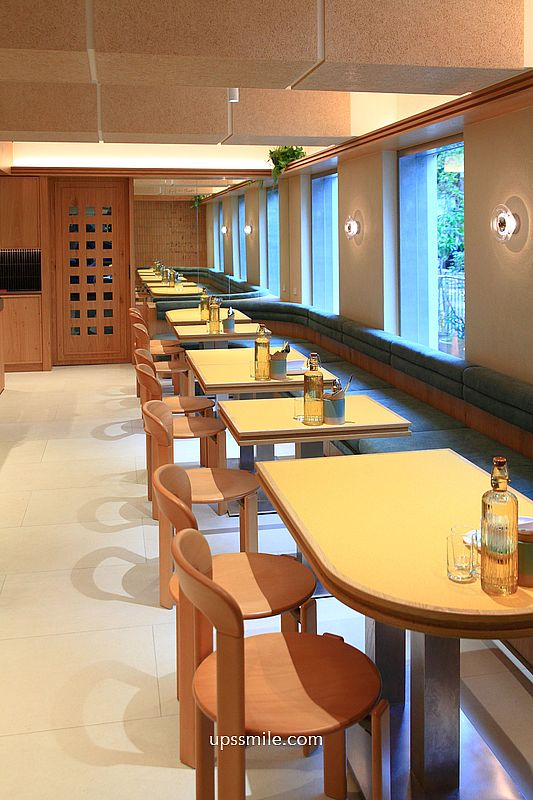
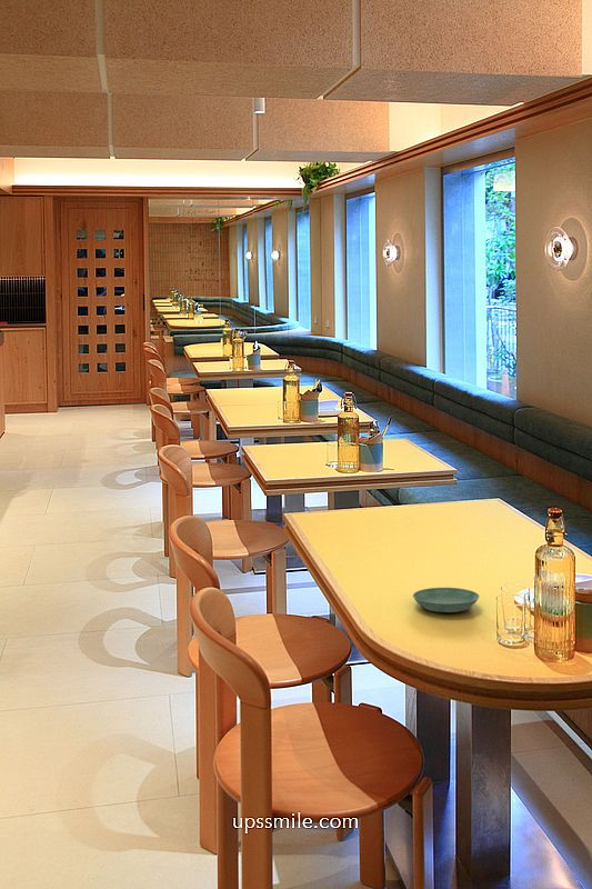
+ saucer (445, 600)
